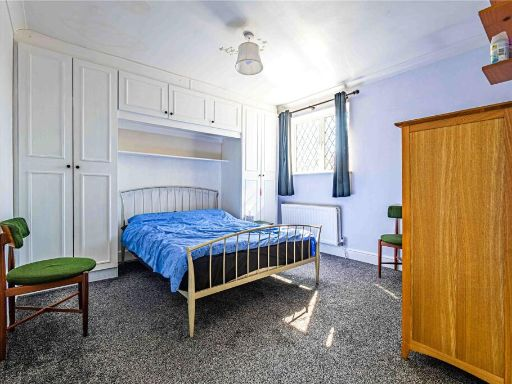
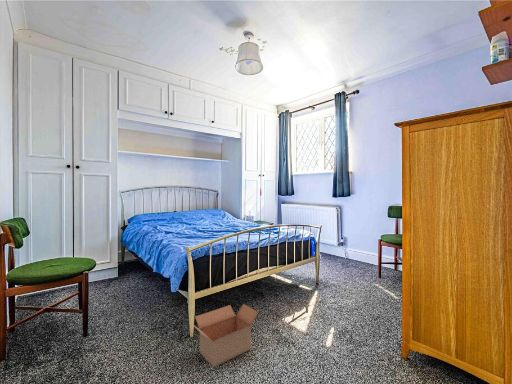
+ cardboard box (225, 334)
